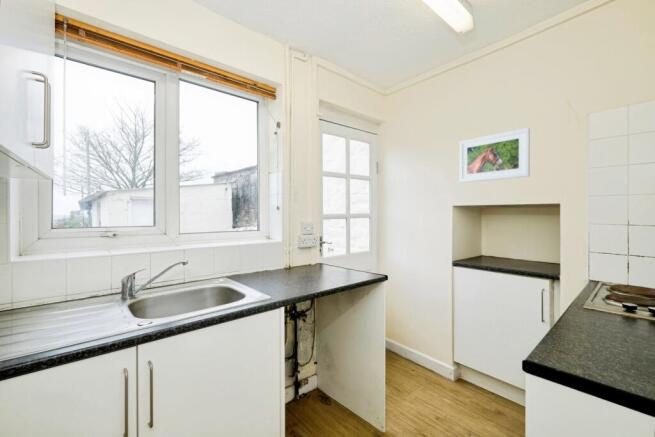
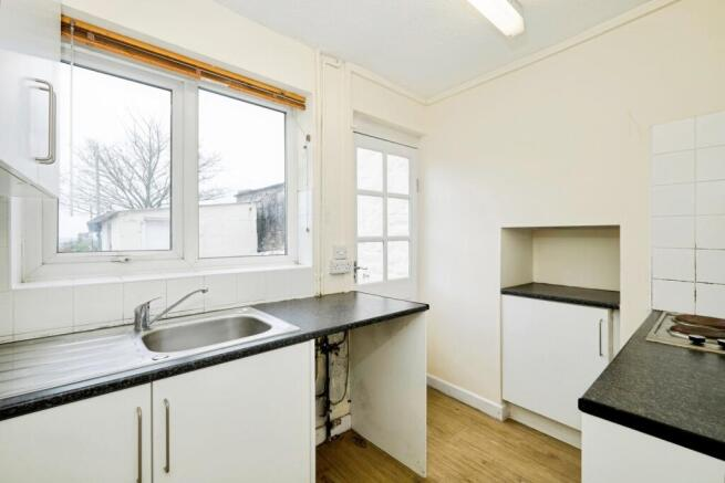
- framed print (491, 157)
